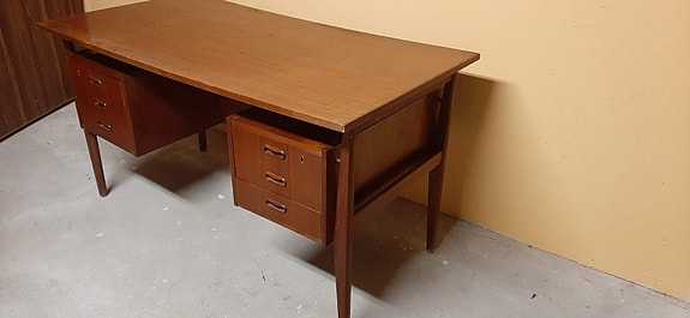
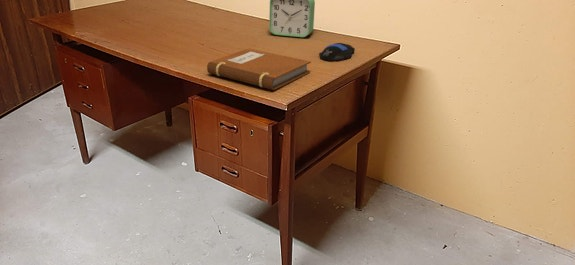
+ computer mouse (337, 49)
+ notebook (257, 67)
+ alarm clock (292, 14)
